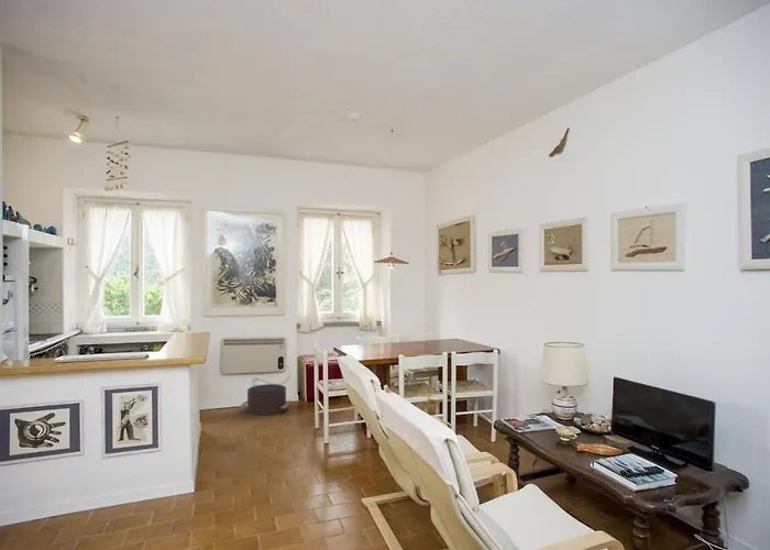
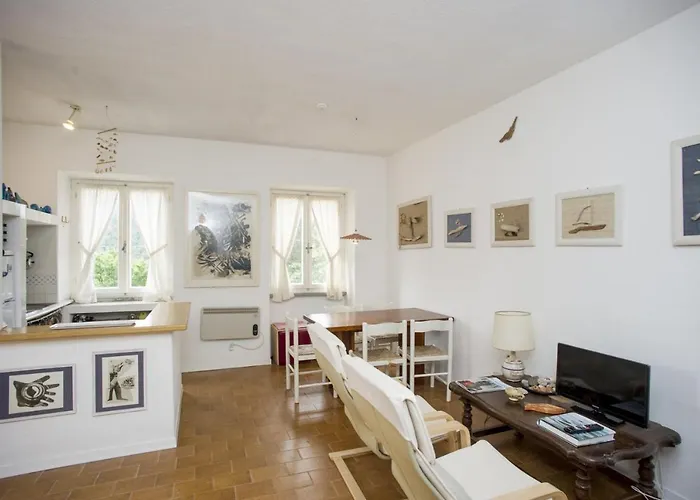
- pouf (265, 399)
